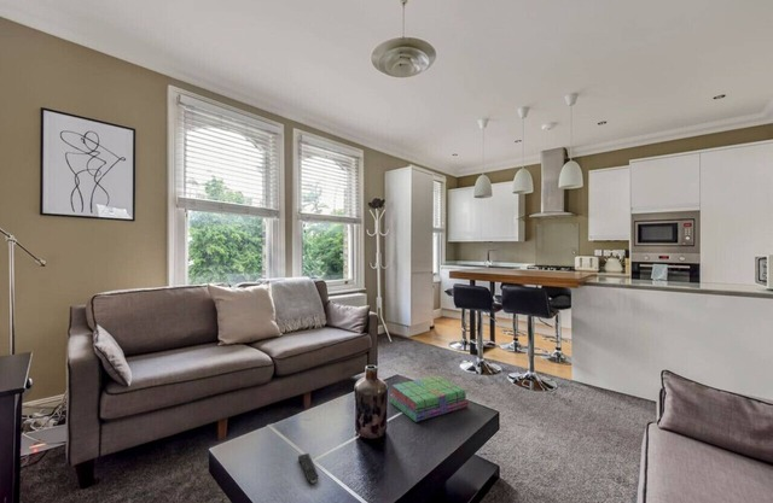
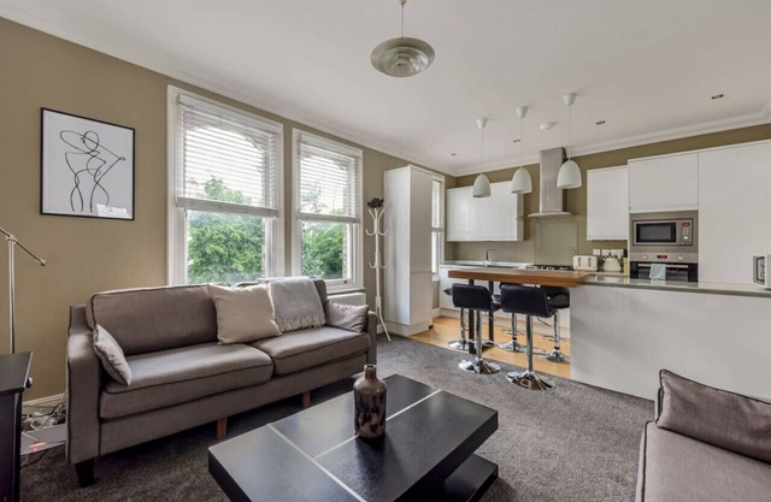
- stack of books (428, 396)
- remote control (308, 467)
